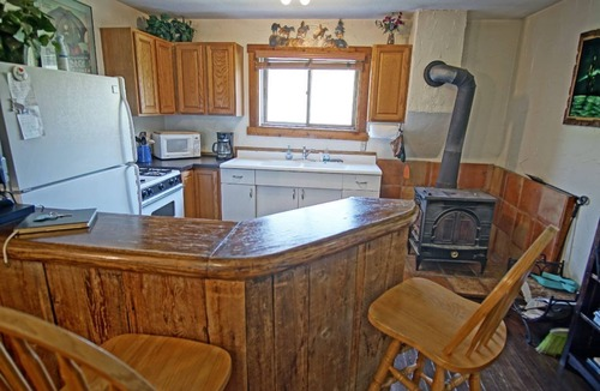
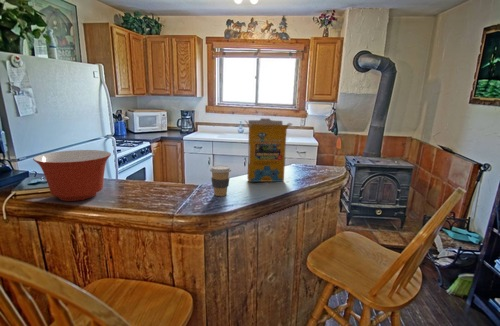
+ coffee cup (220, 180)
+ mixing bowl (76, 175)
+ cereal box (267, 150)
